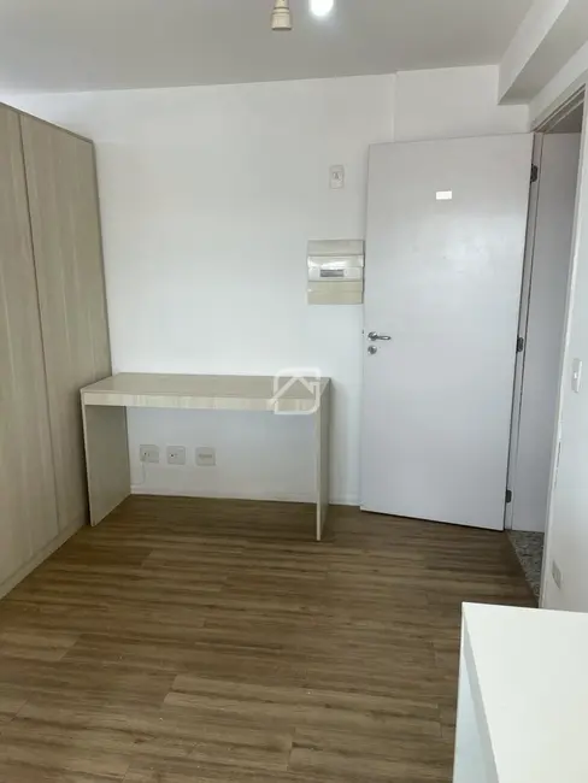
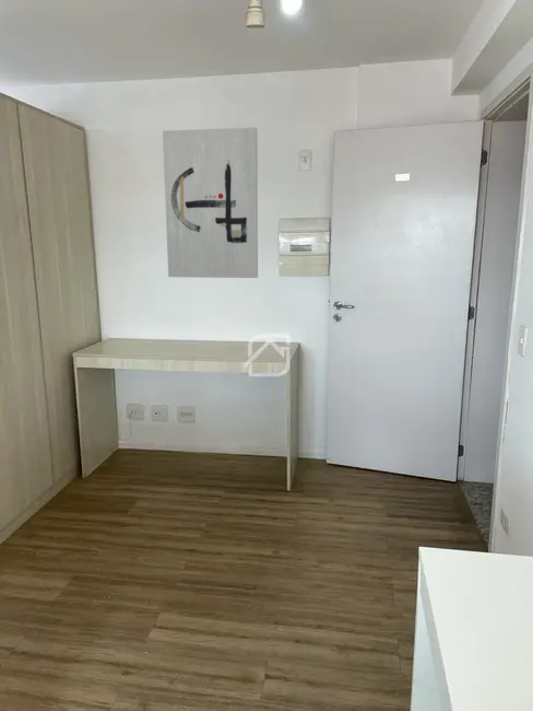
+ wall art (211, 205)
